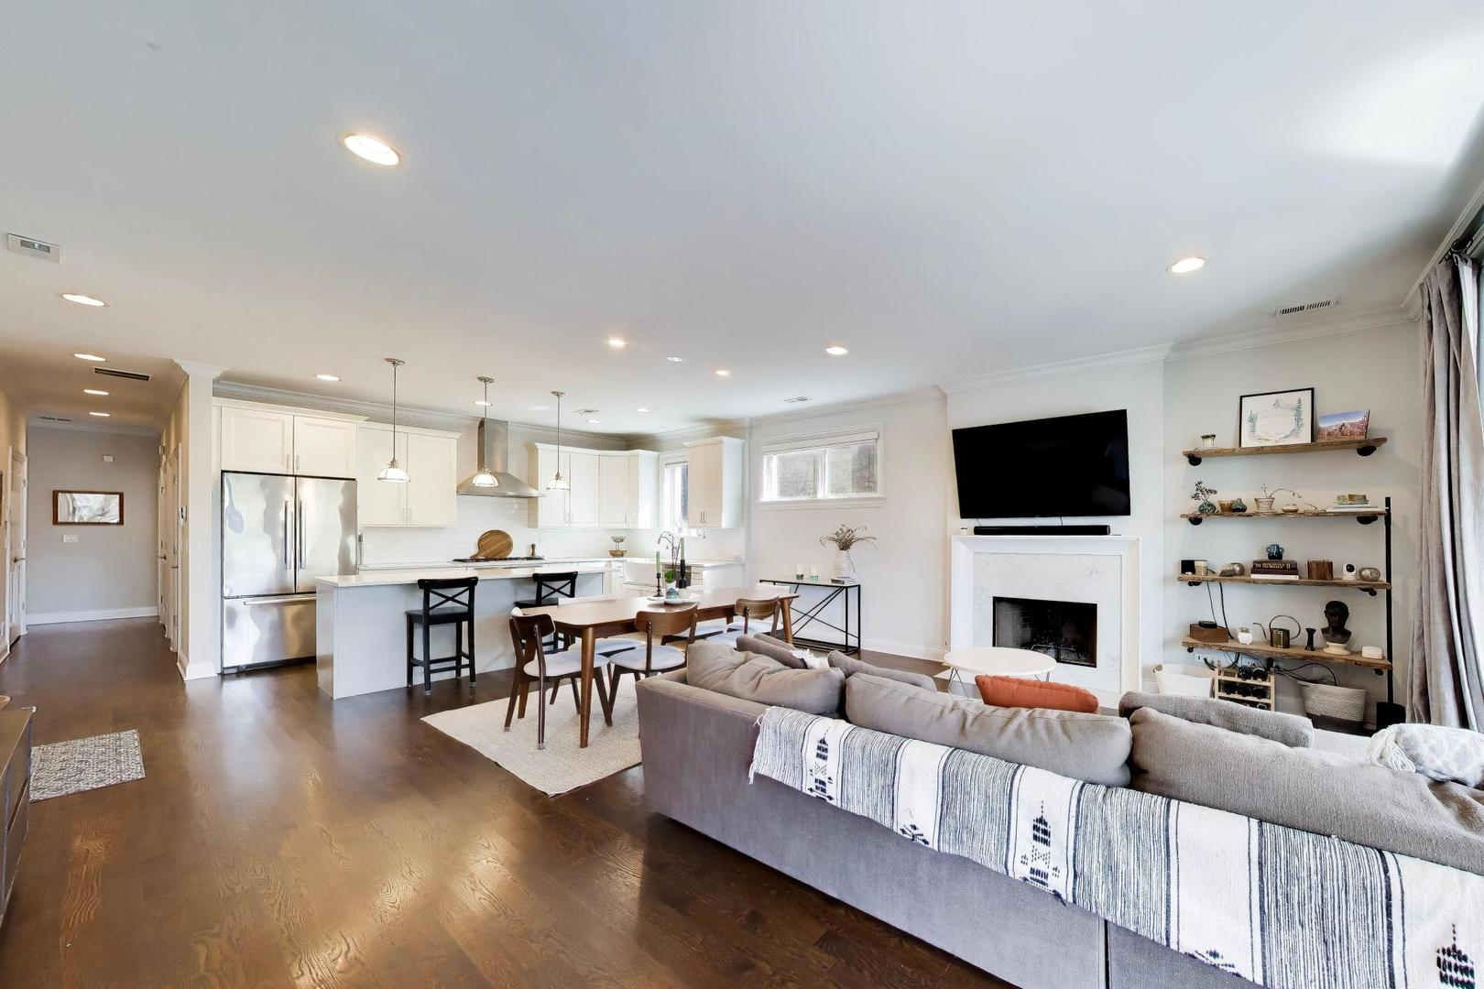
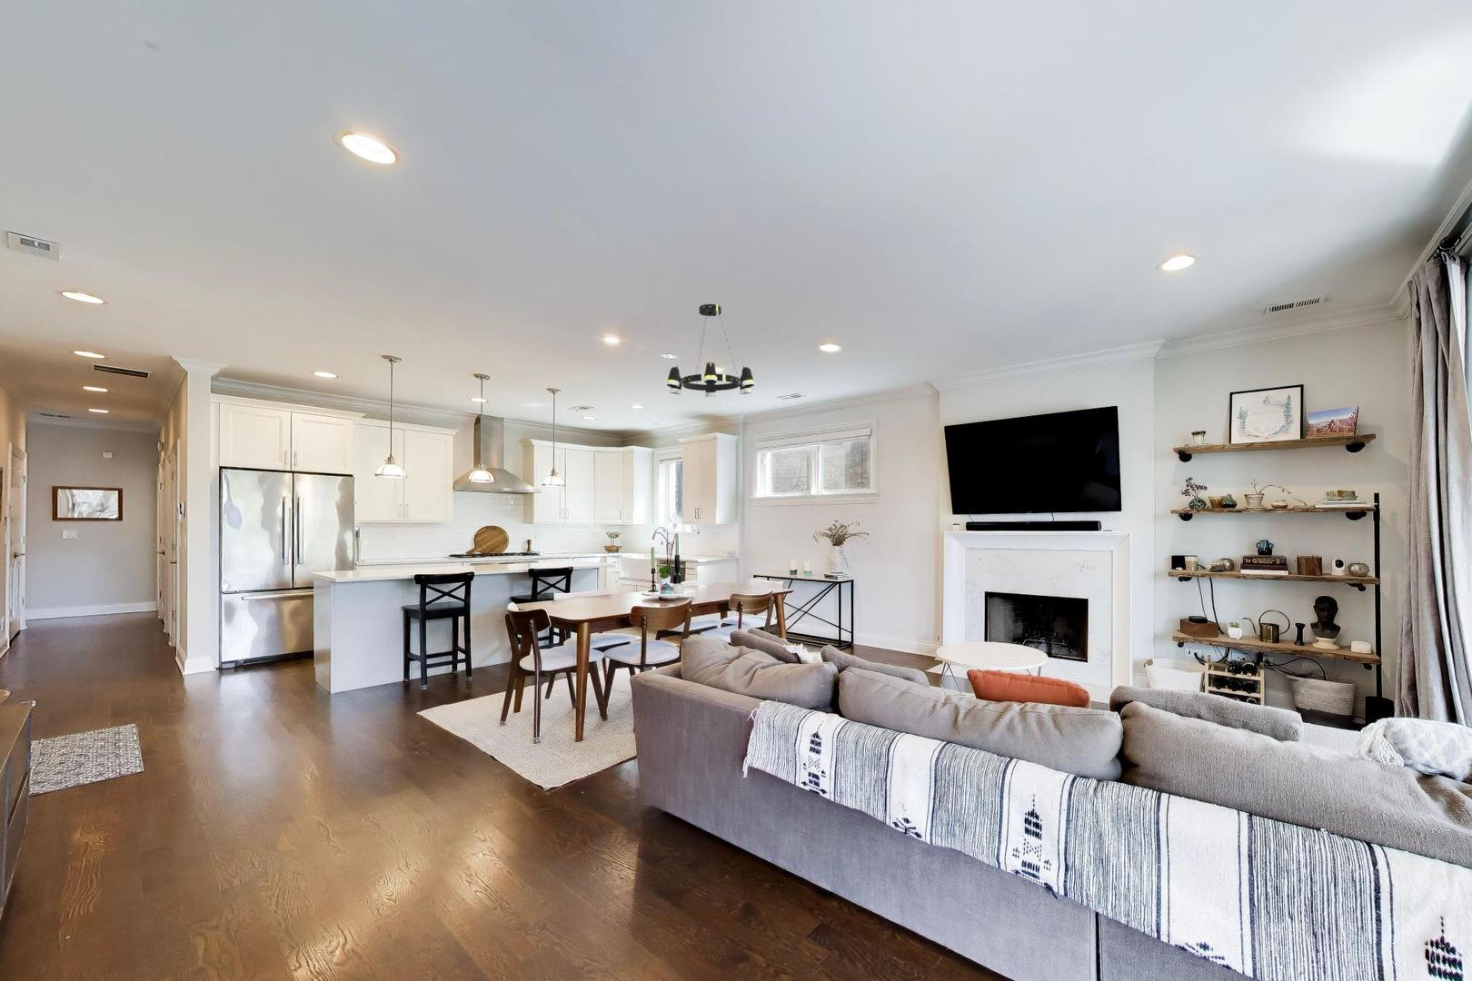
+ chandelier (701, 347)
